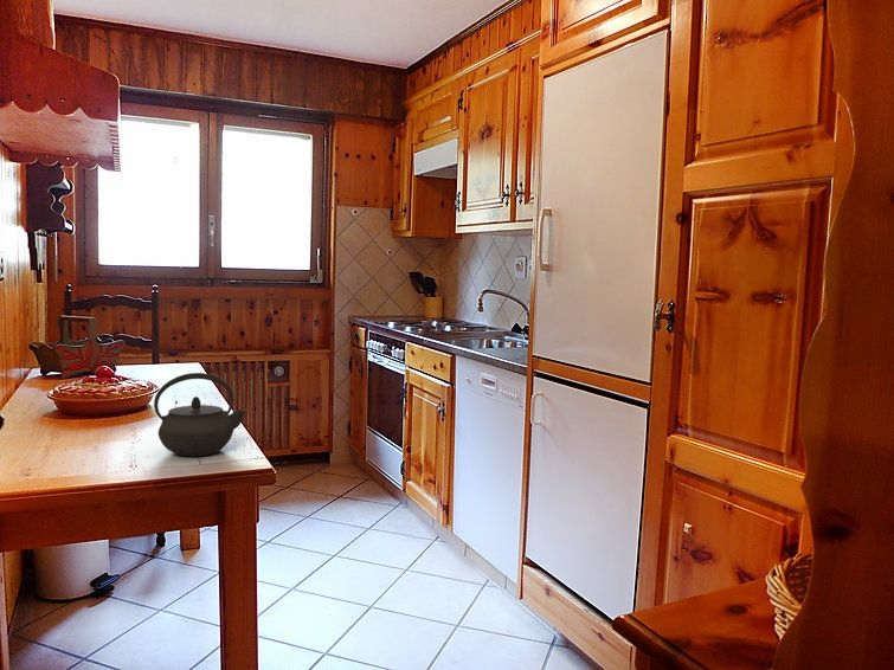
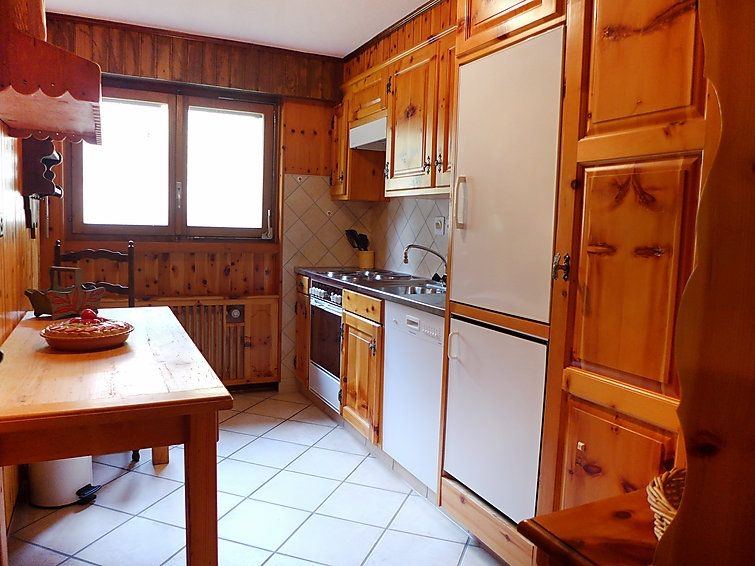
- kettle (201, 412)
